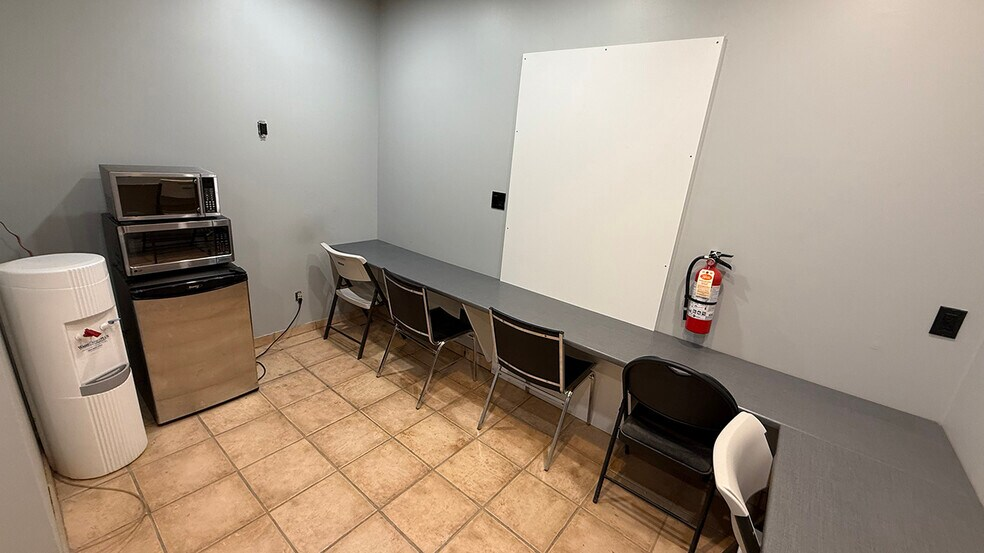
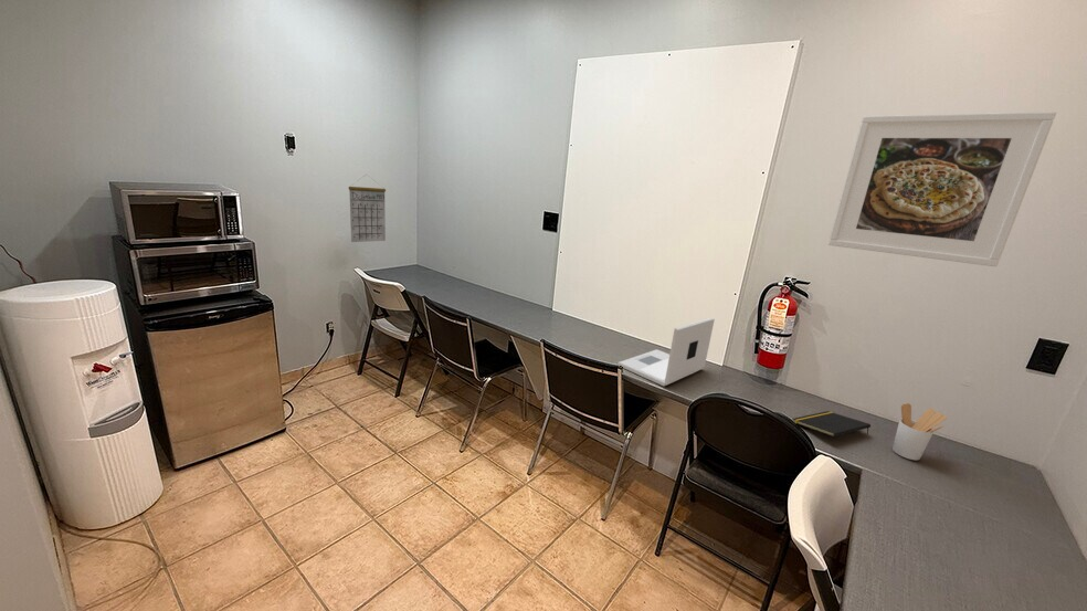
+ notepad (830, 422)
+ utensil holder (918, 432)
+ laptop (672, 341)
+ calendar (368, 208)
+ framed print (926, 188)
